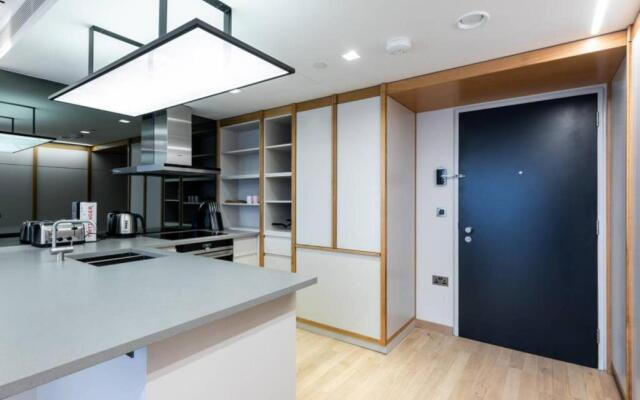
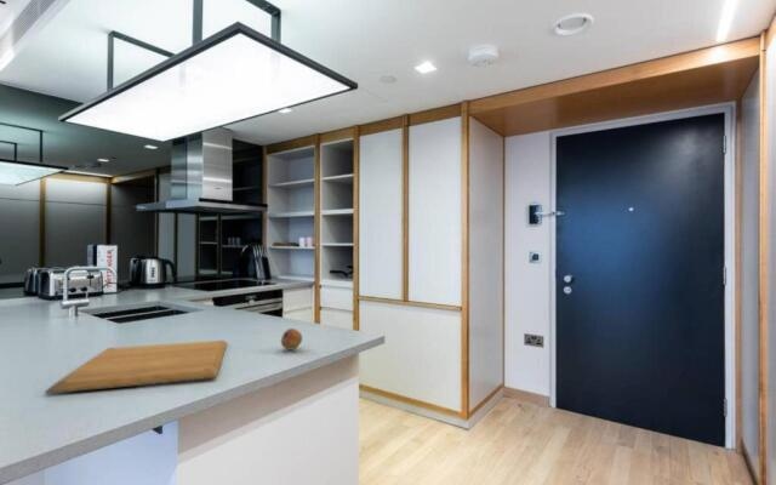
+ fruit (291, 338)
+ chopping board (154, 360)
